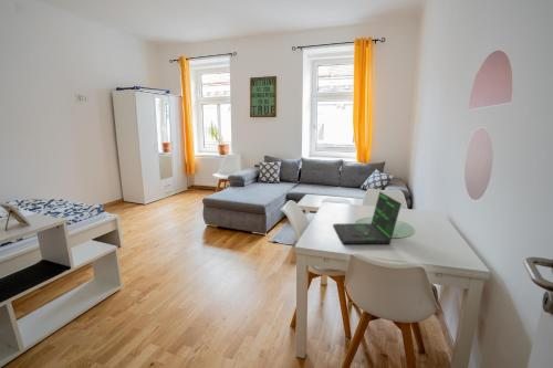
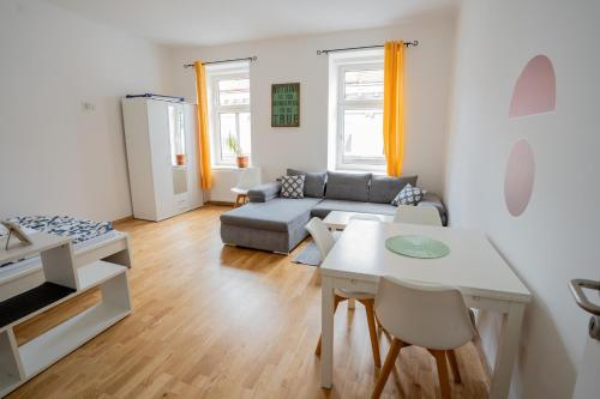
- laptop (365, 223)
